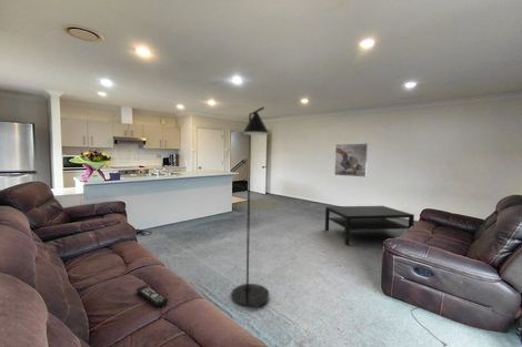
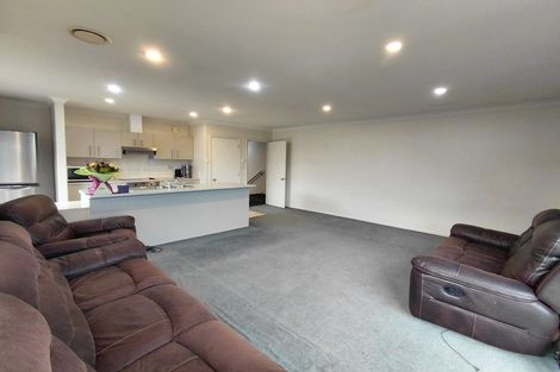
- floor lamp (249, 206)
- coffee table (365, 223)
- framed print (350, 160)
- remote control (151, 295)
